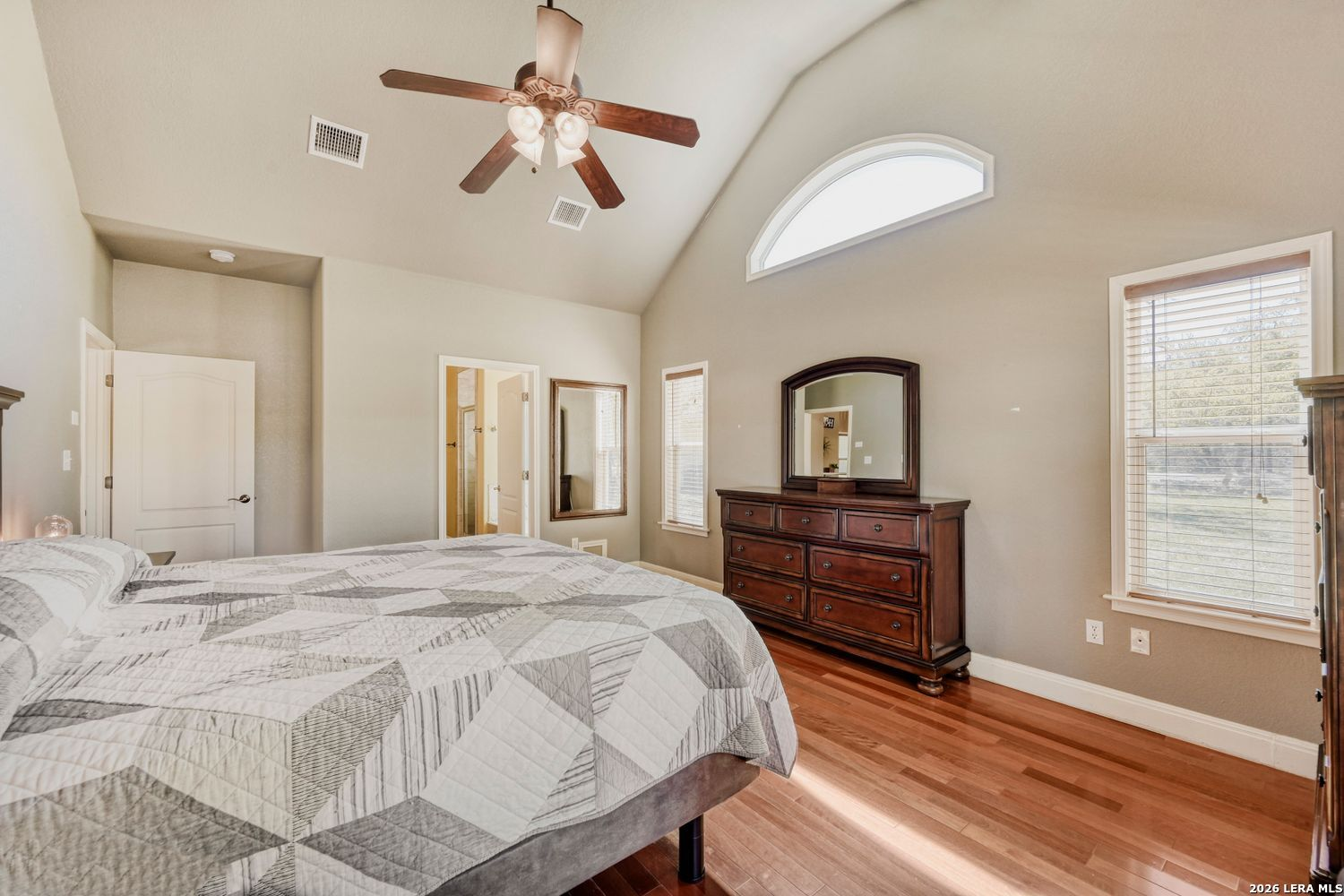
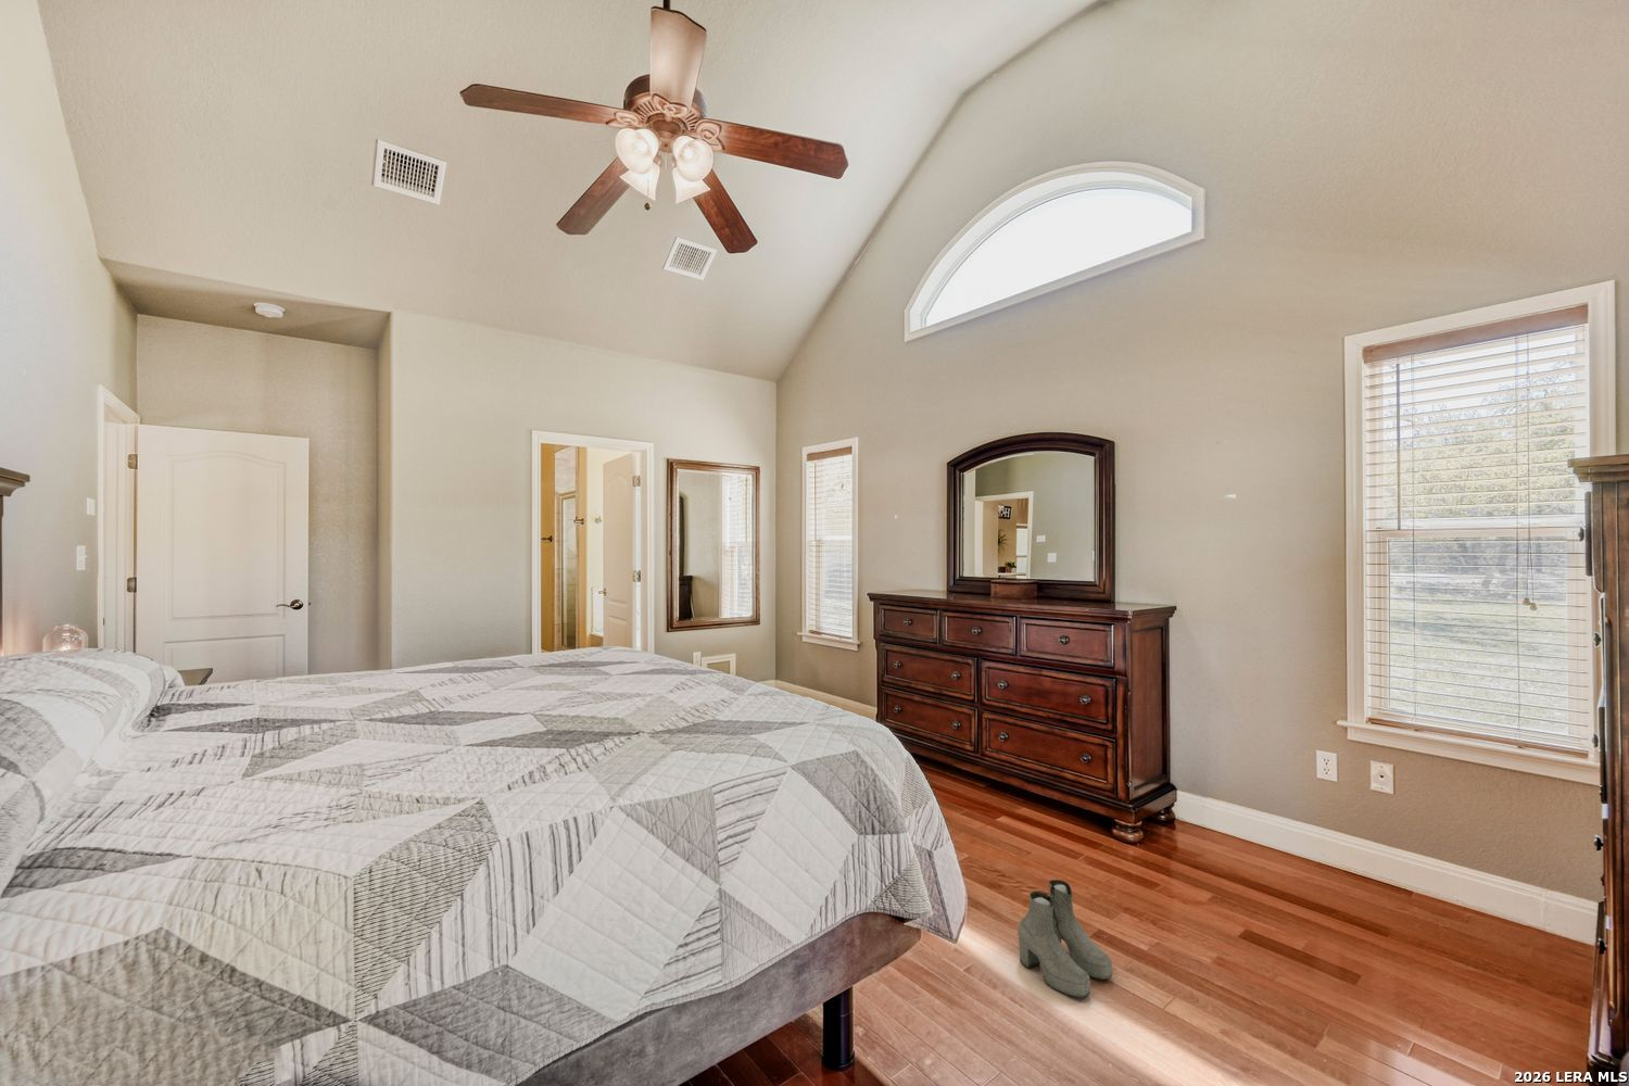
+ boots (1063, 932)
